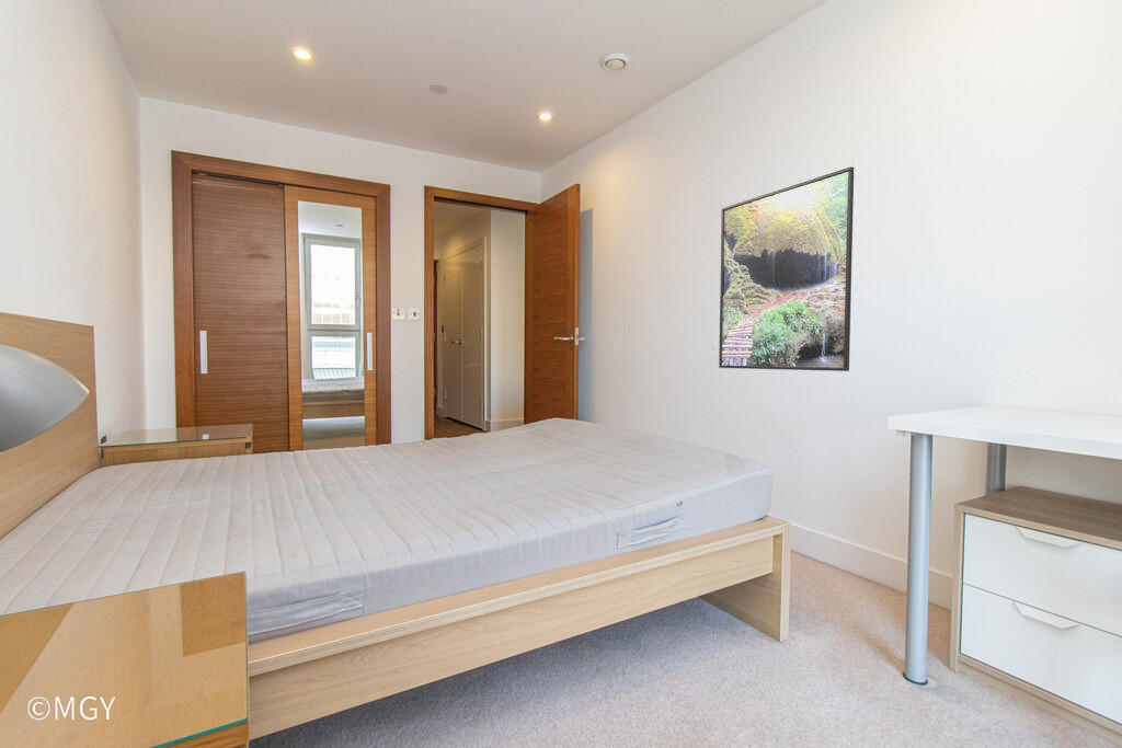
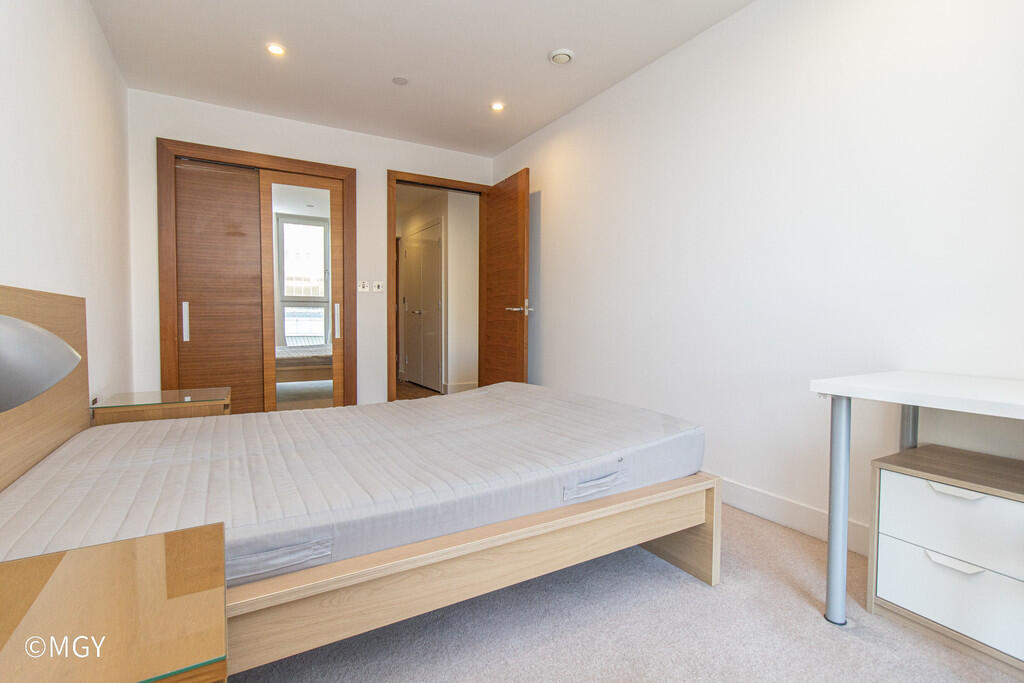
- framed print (778, 279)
